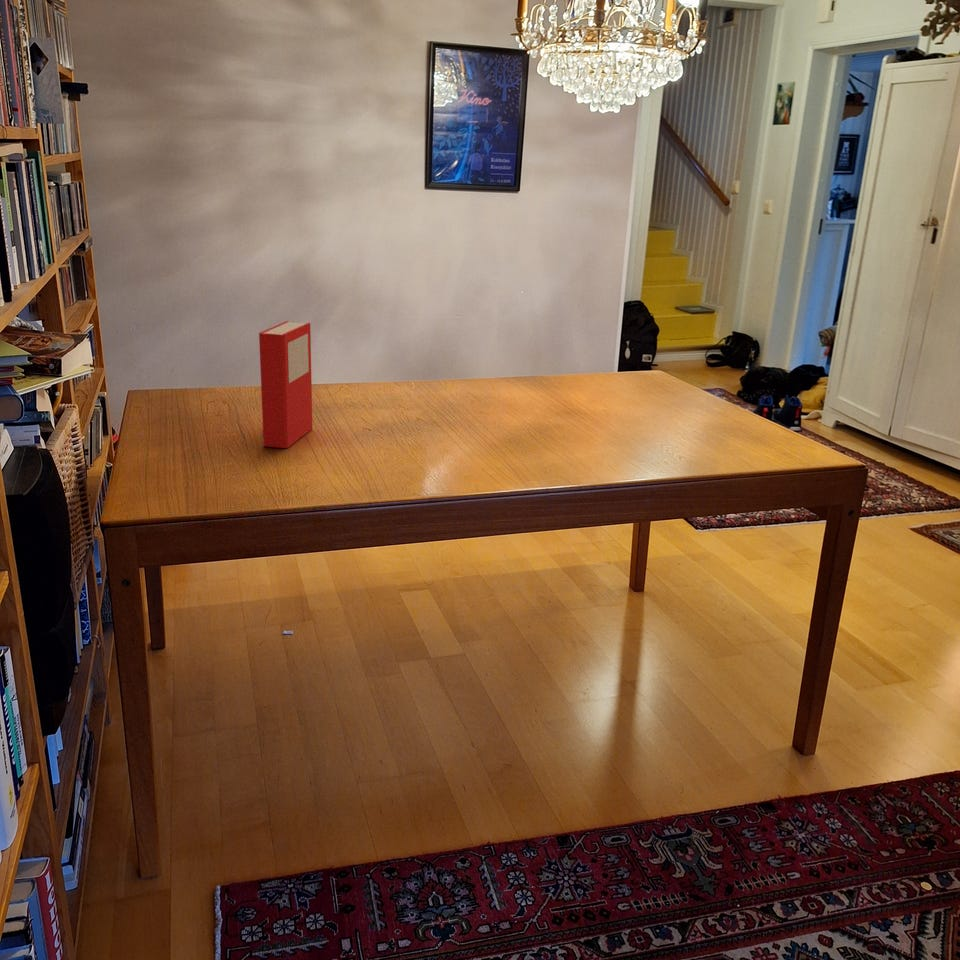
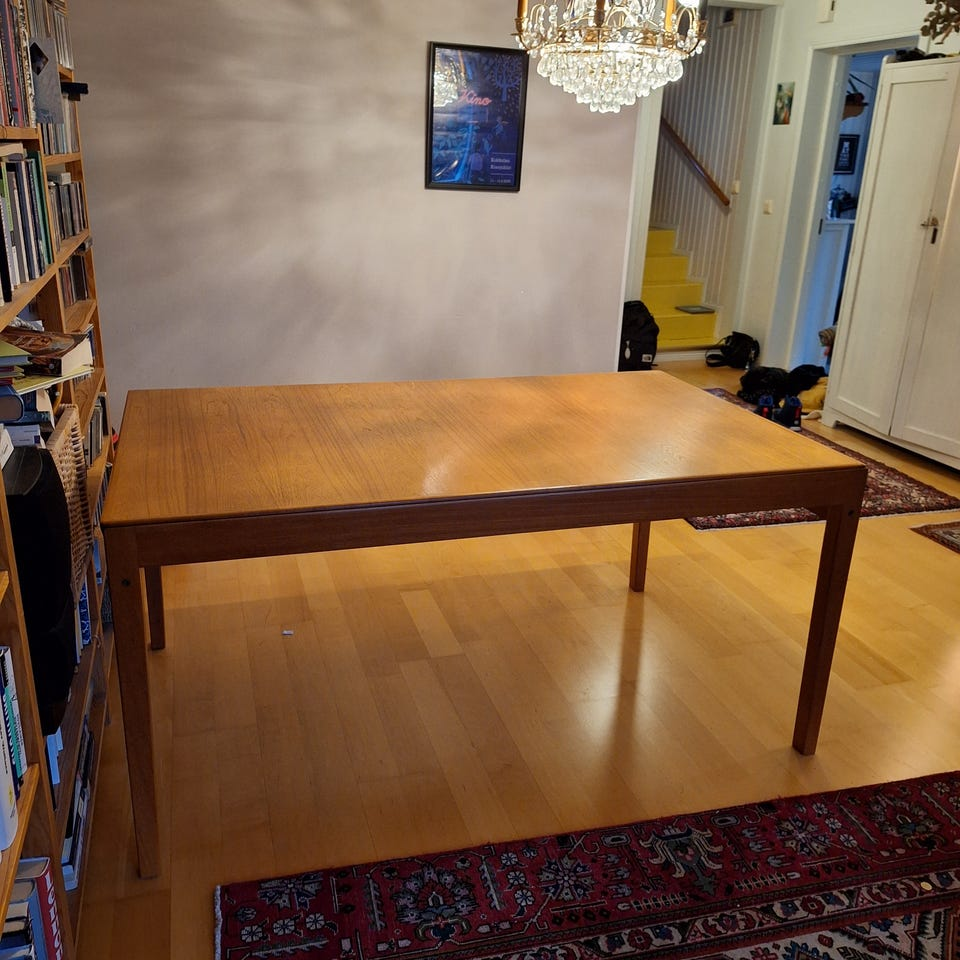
- book (286, 383)
